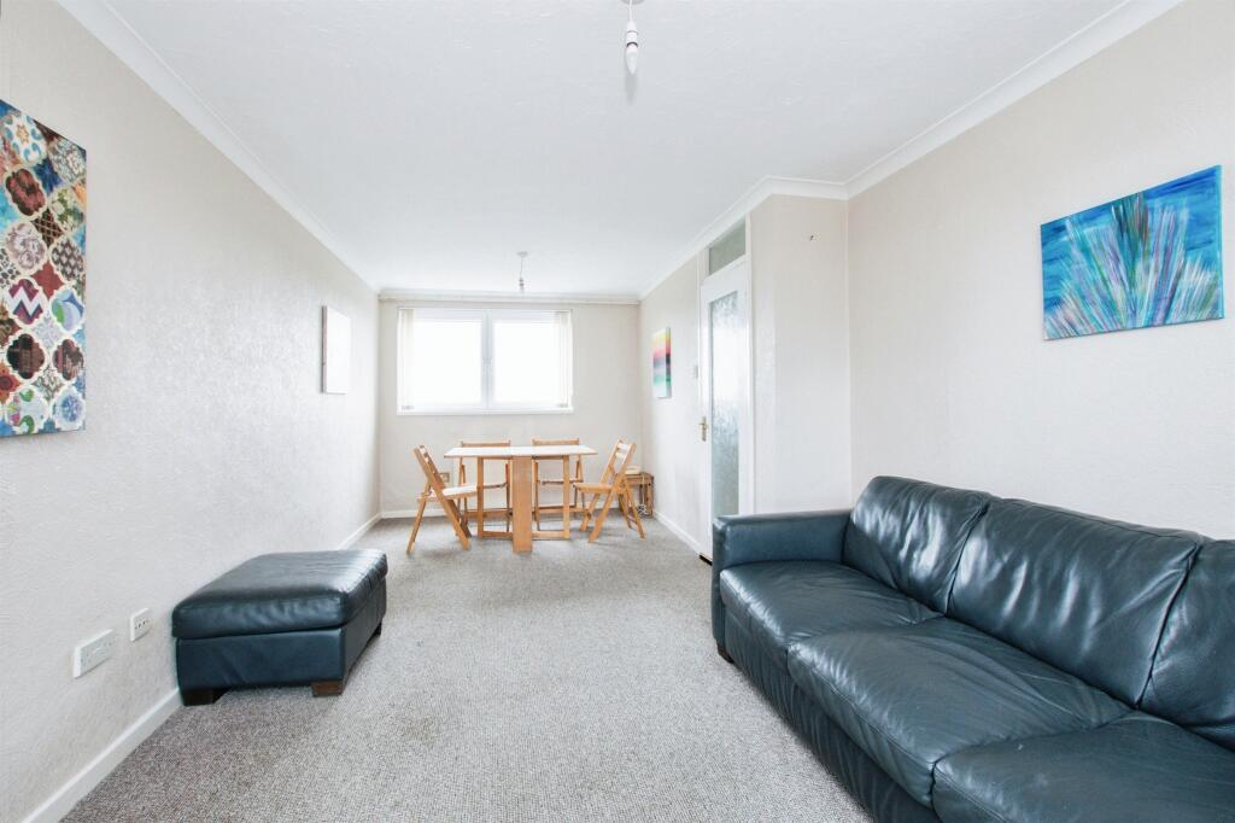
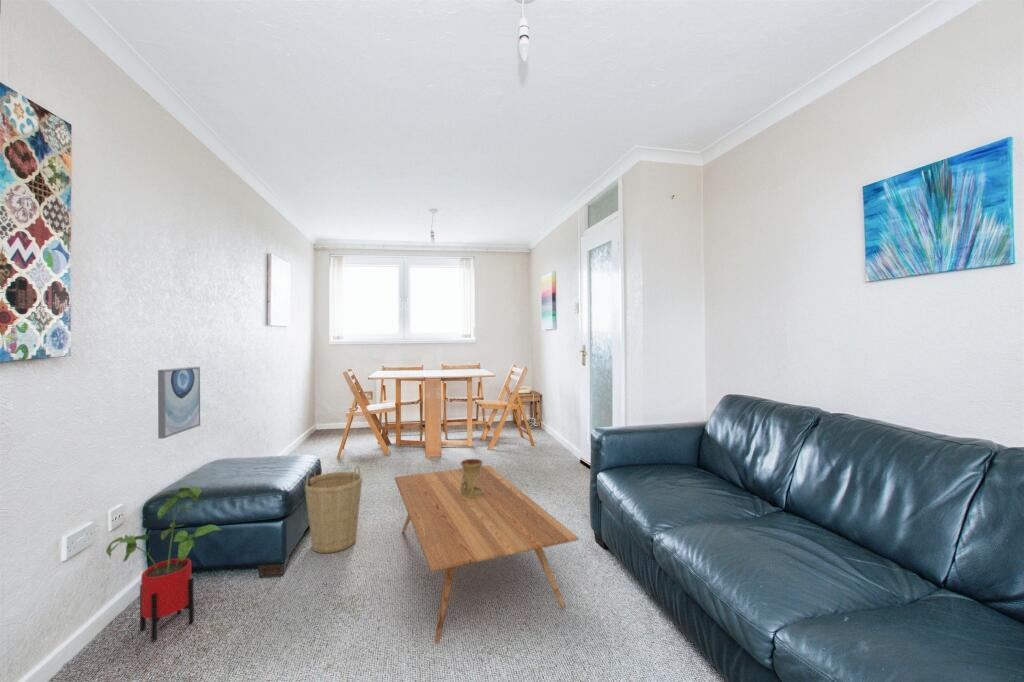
+ basket (334, 505)
+ wall art (180, 399)
+ oil burner (471, 477)
+ house plant (172, 559)
+ coffee table (469, 532)
